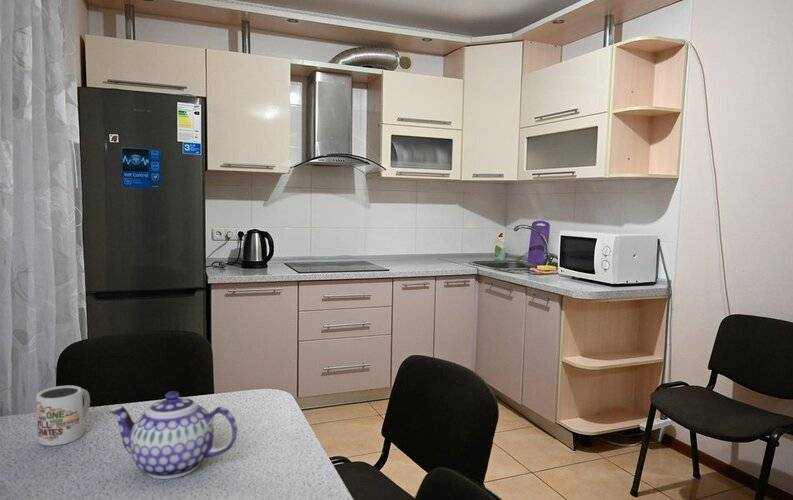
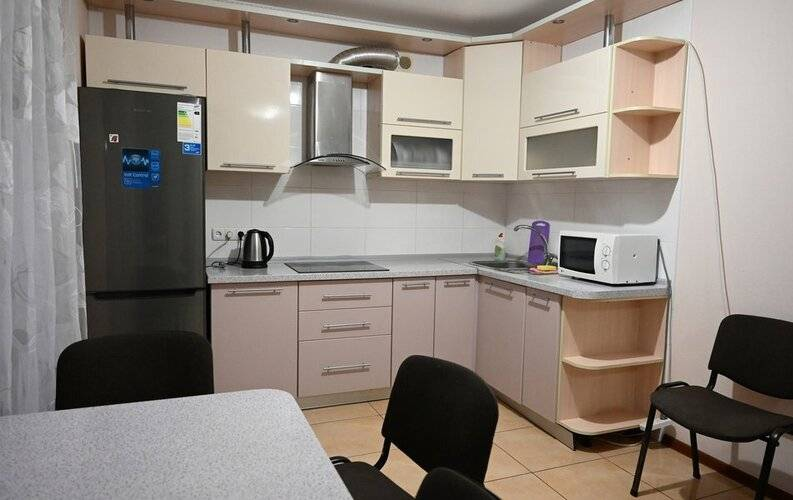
- mug (66, 411)
- teapot (173, 429)
